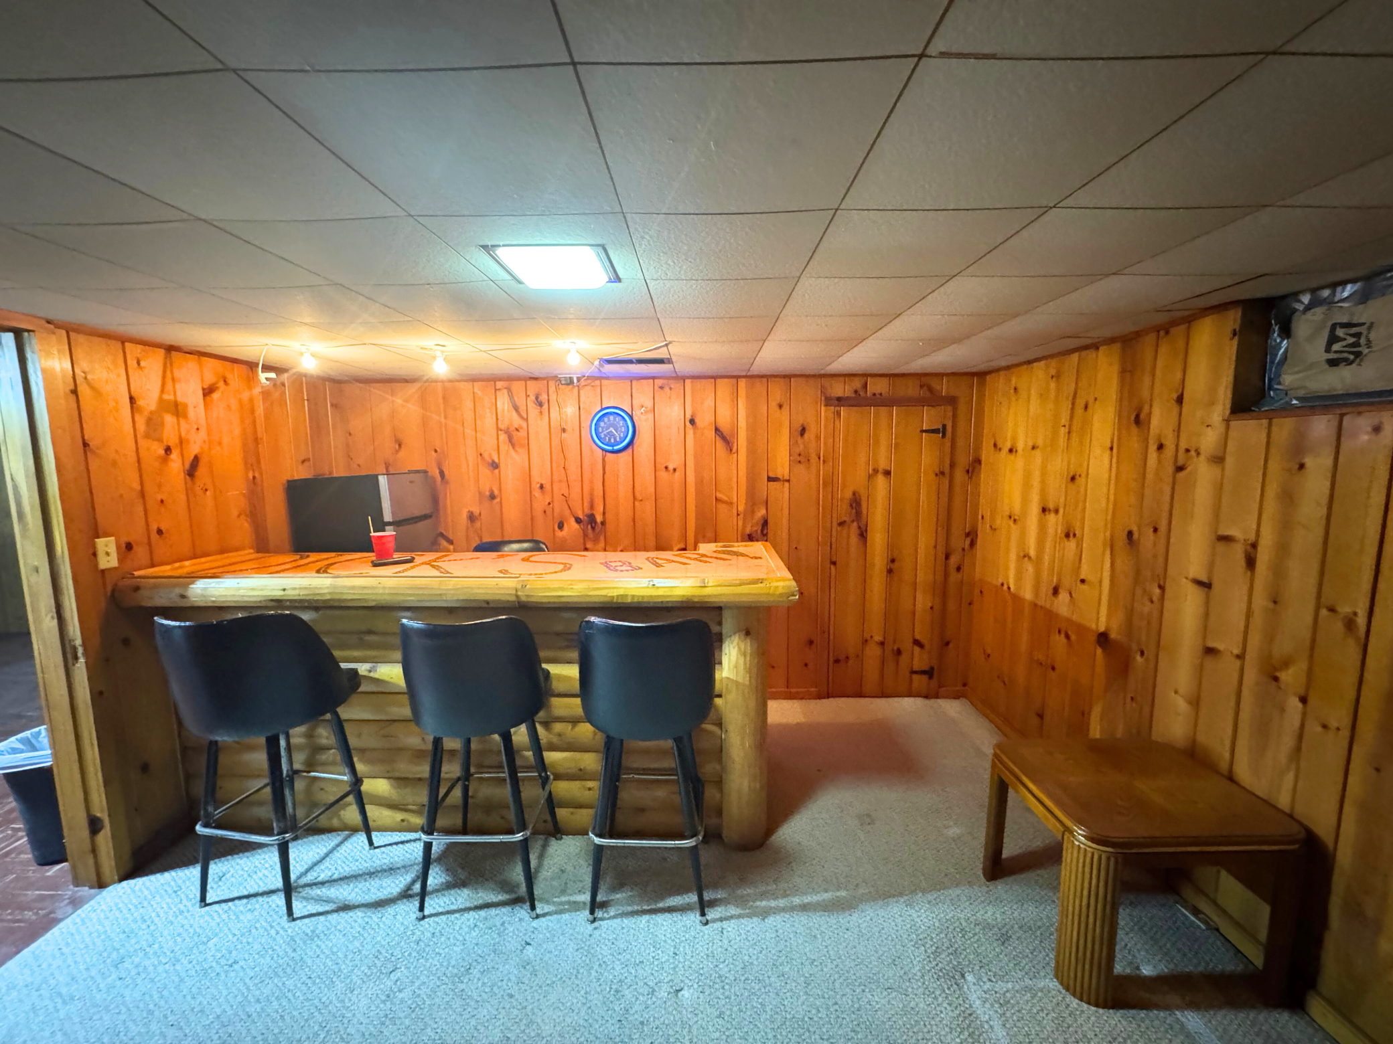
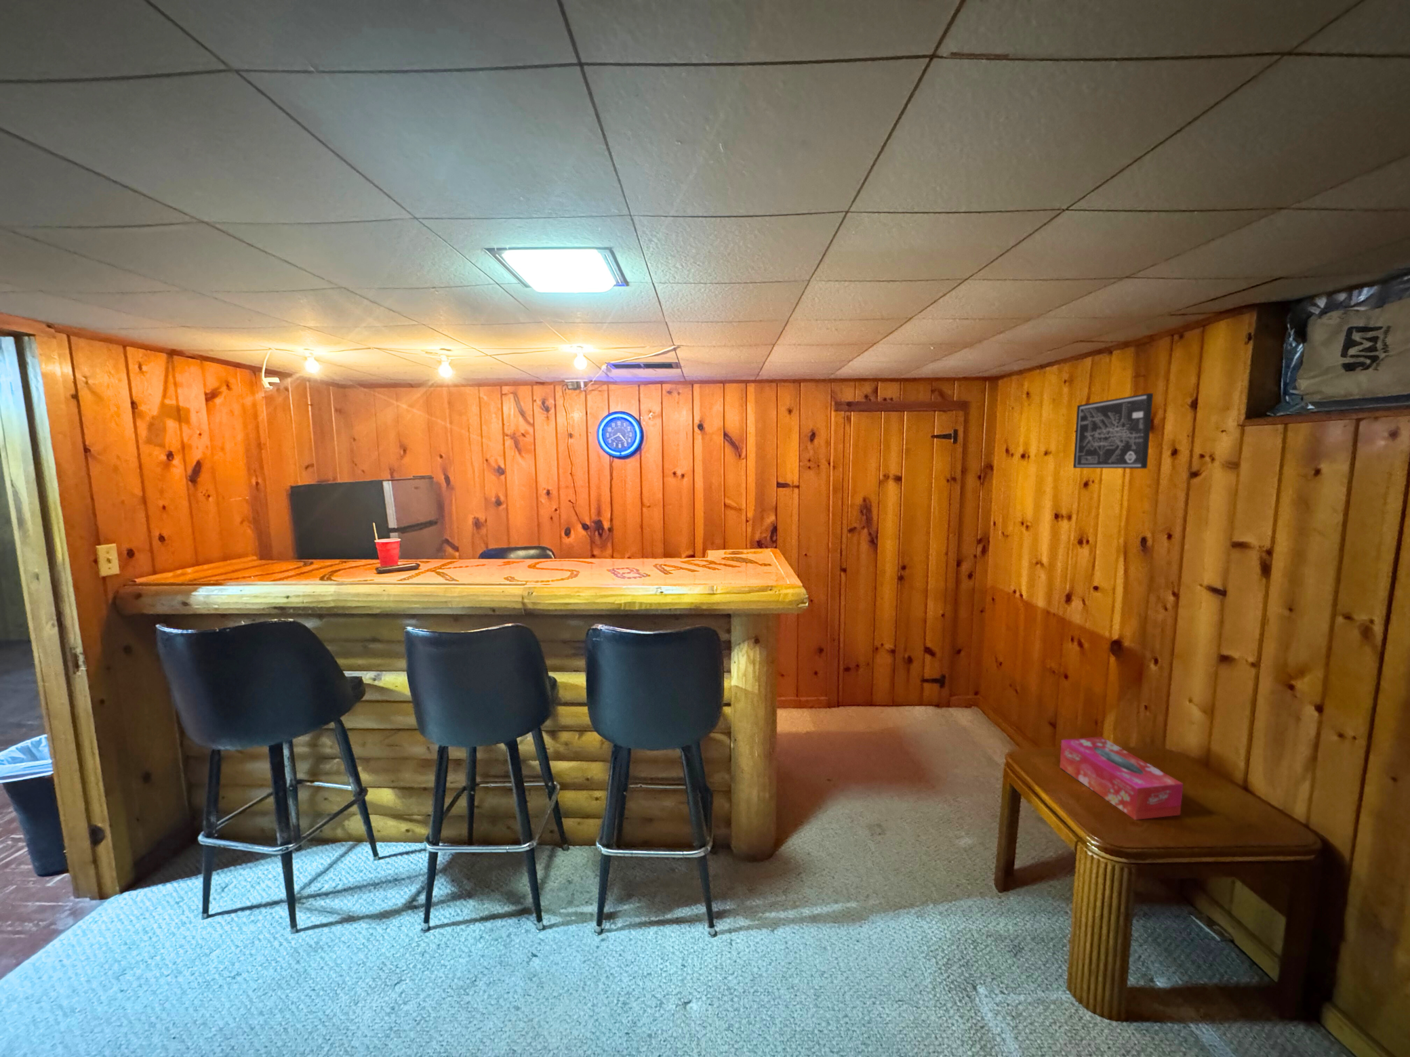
+ wall art (1109, 434)
+ tissue box (1117, 775)
